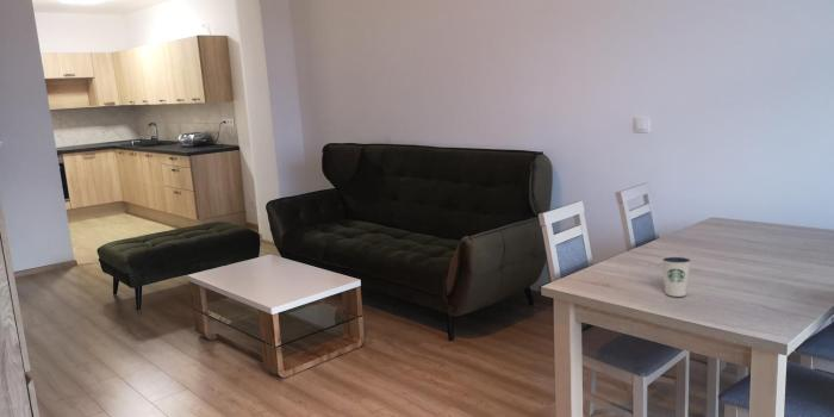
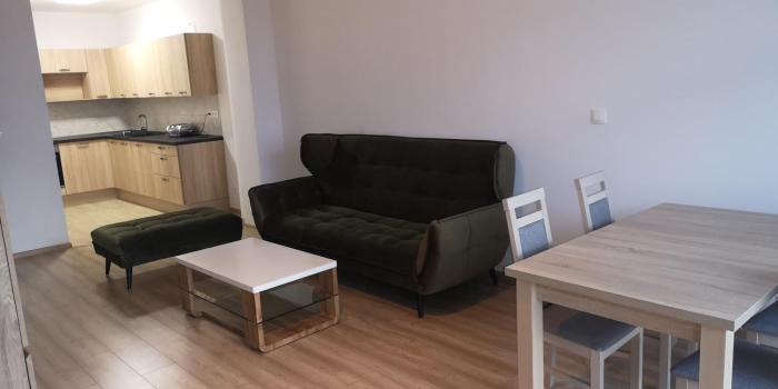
- dixie cup (676, 276)
